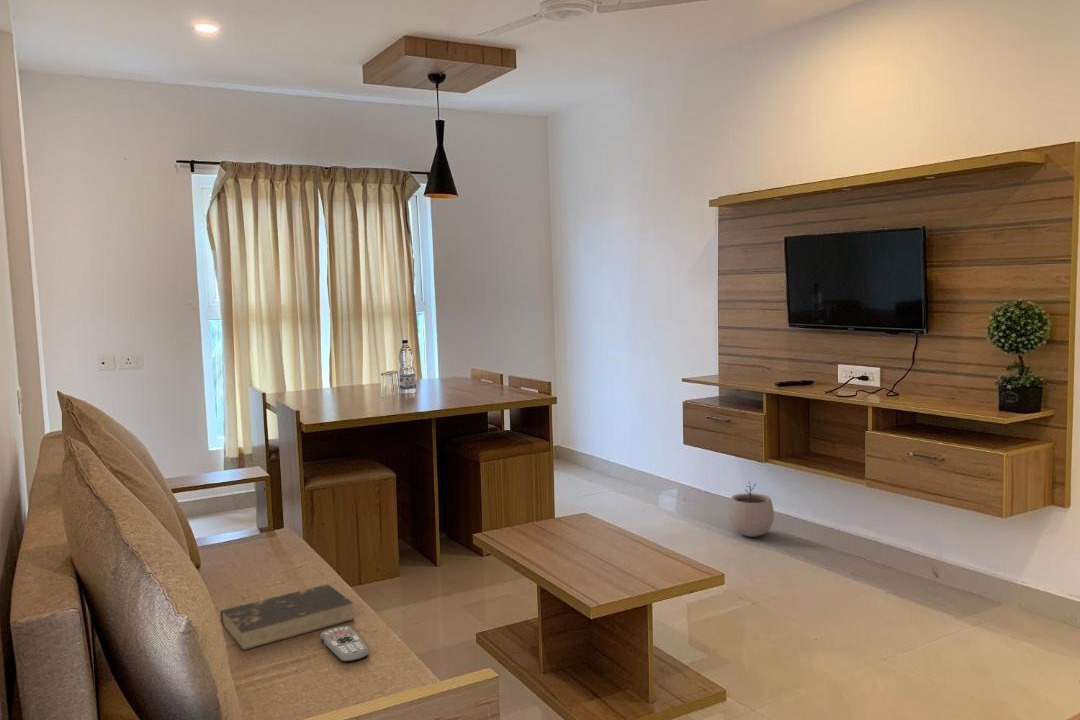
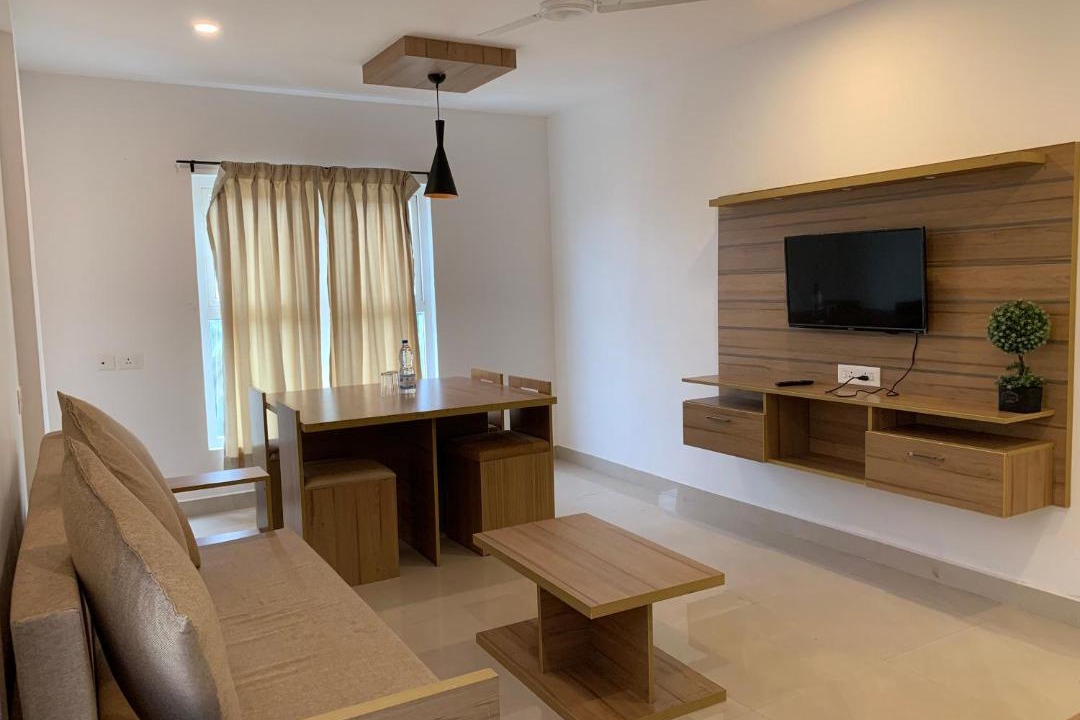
- plant pot (751, 508)
- remote control (345, 644)
- book (287, 613)
